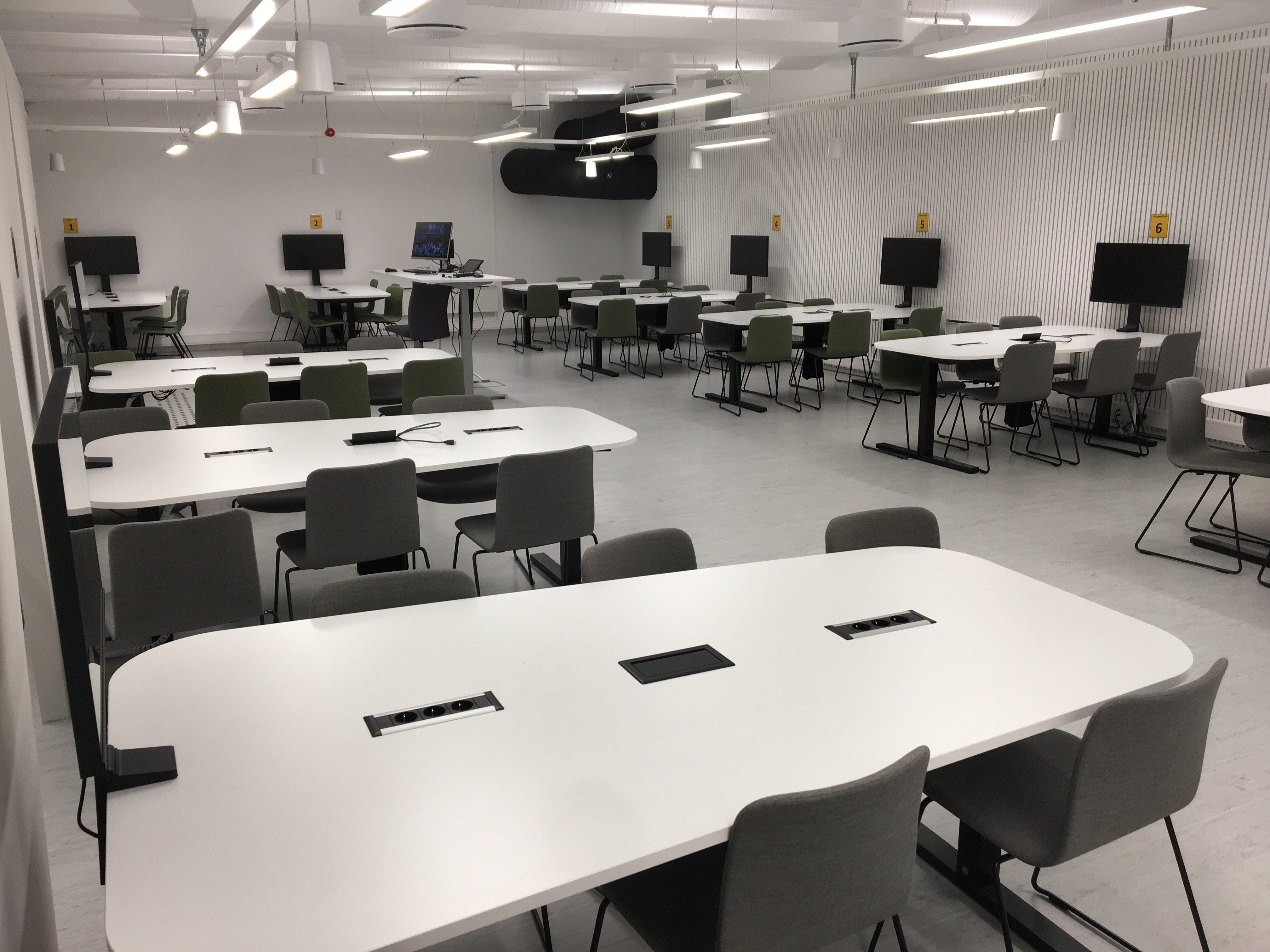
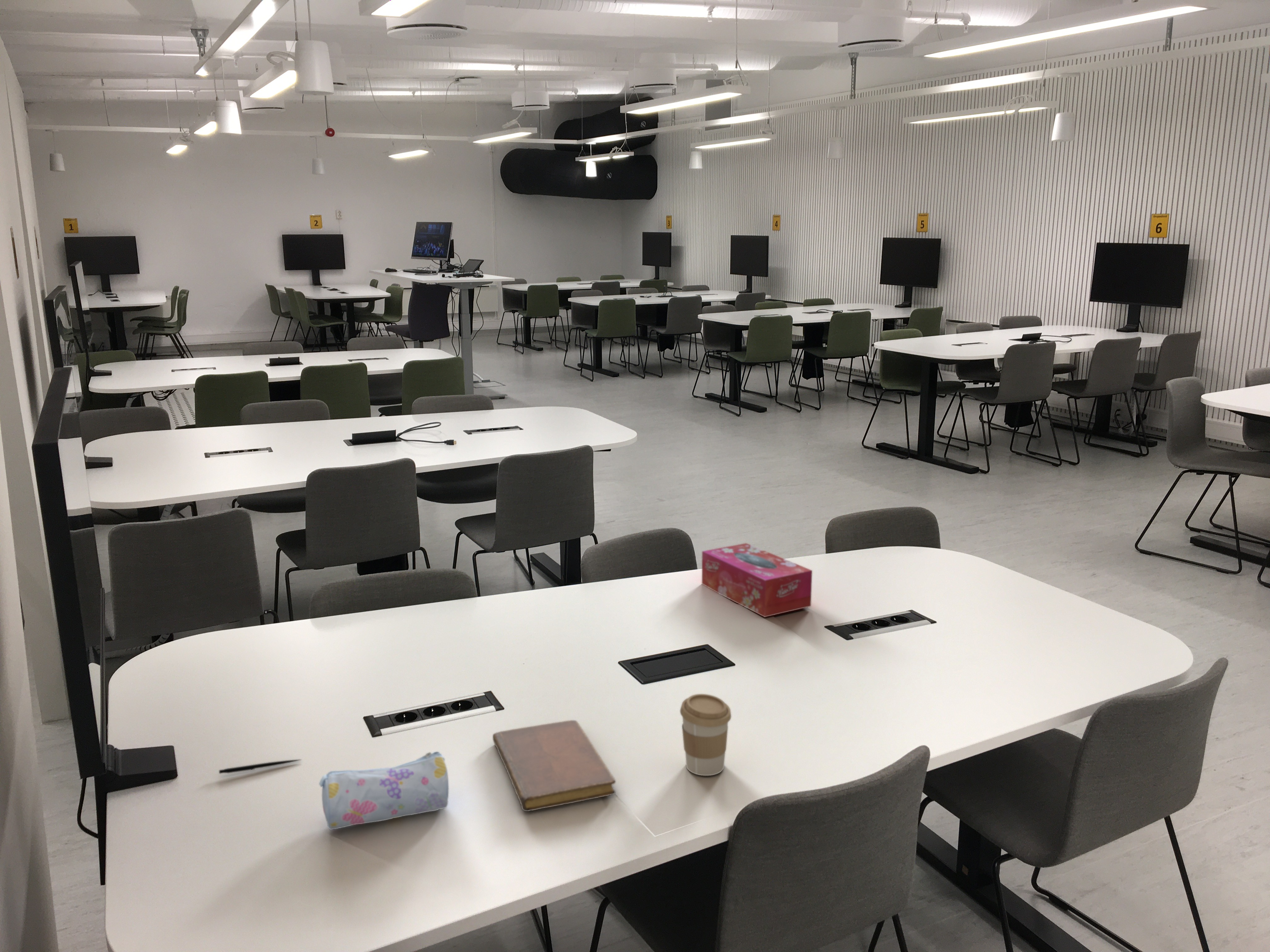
+ pencil case (386, 790)
+ notebook (551, 762)
+ tissue box (755, 578)
+ coffee cup (705, 734)
+ pen (261, 765)
